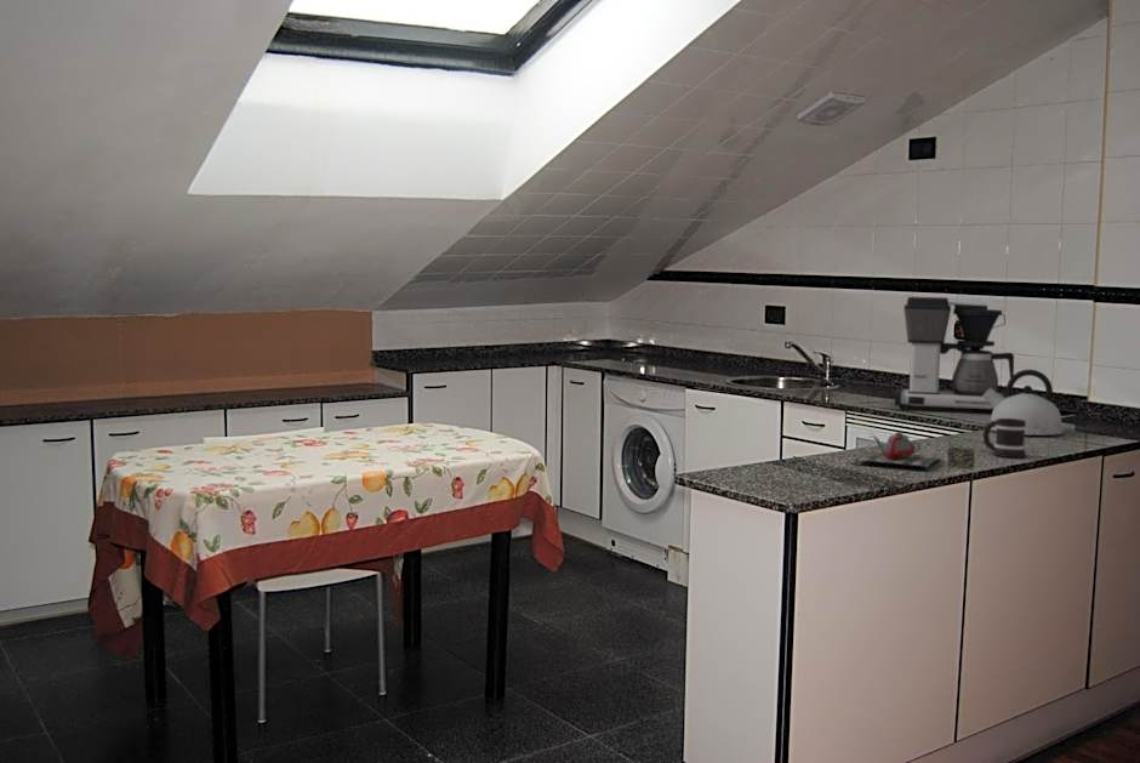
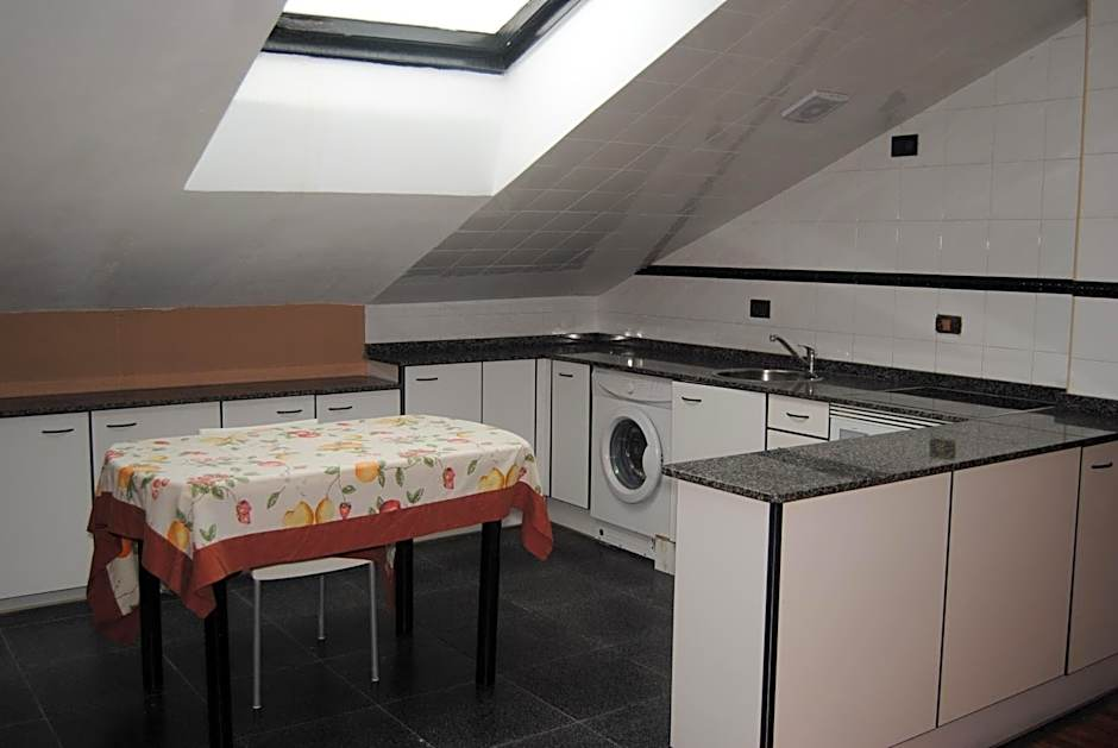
- teapot (899, 446)
- coffee maker (957, 349)
- kettle (1022, 399)
- mug (1004, 437)
